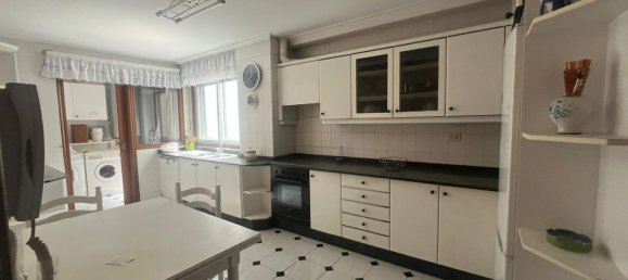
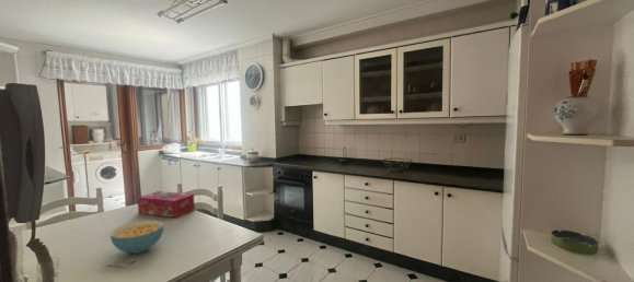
+ tissue box (166, 203)
+ cereal bowl (138, 239)
